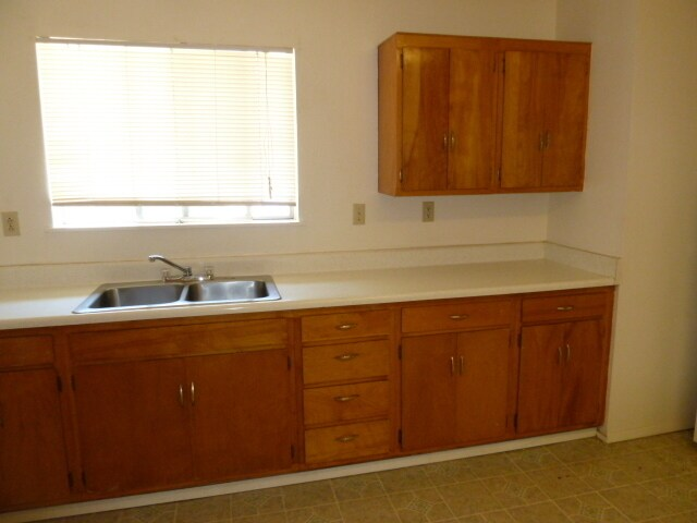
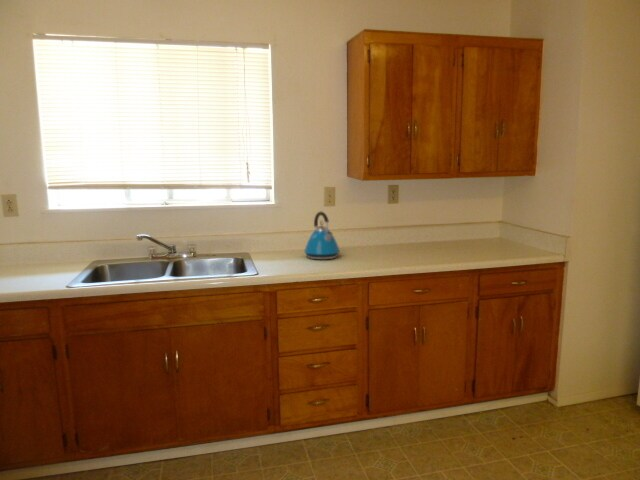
+ kettle (321, 234)
